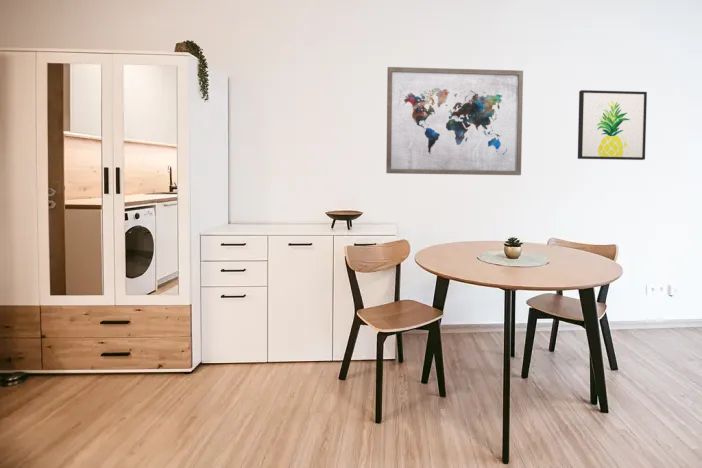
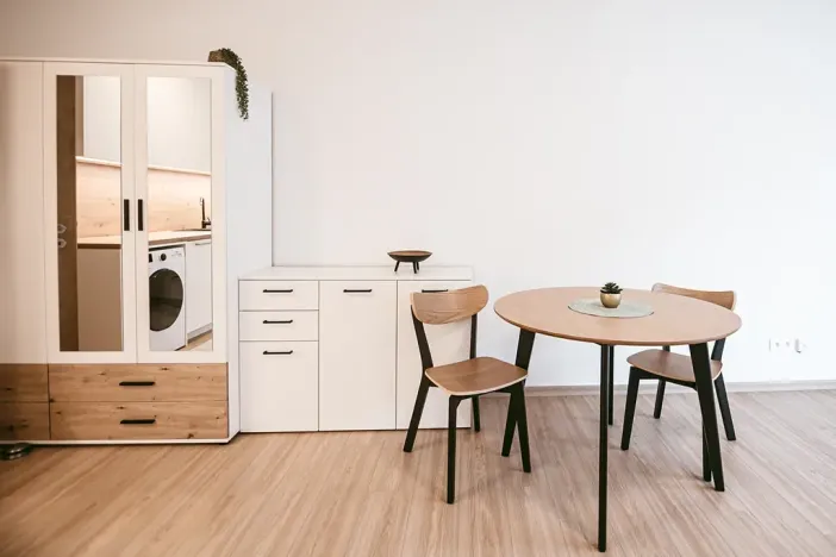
- wall art (454, 121)
- wall art (612, 125)
